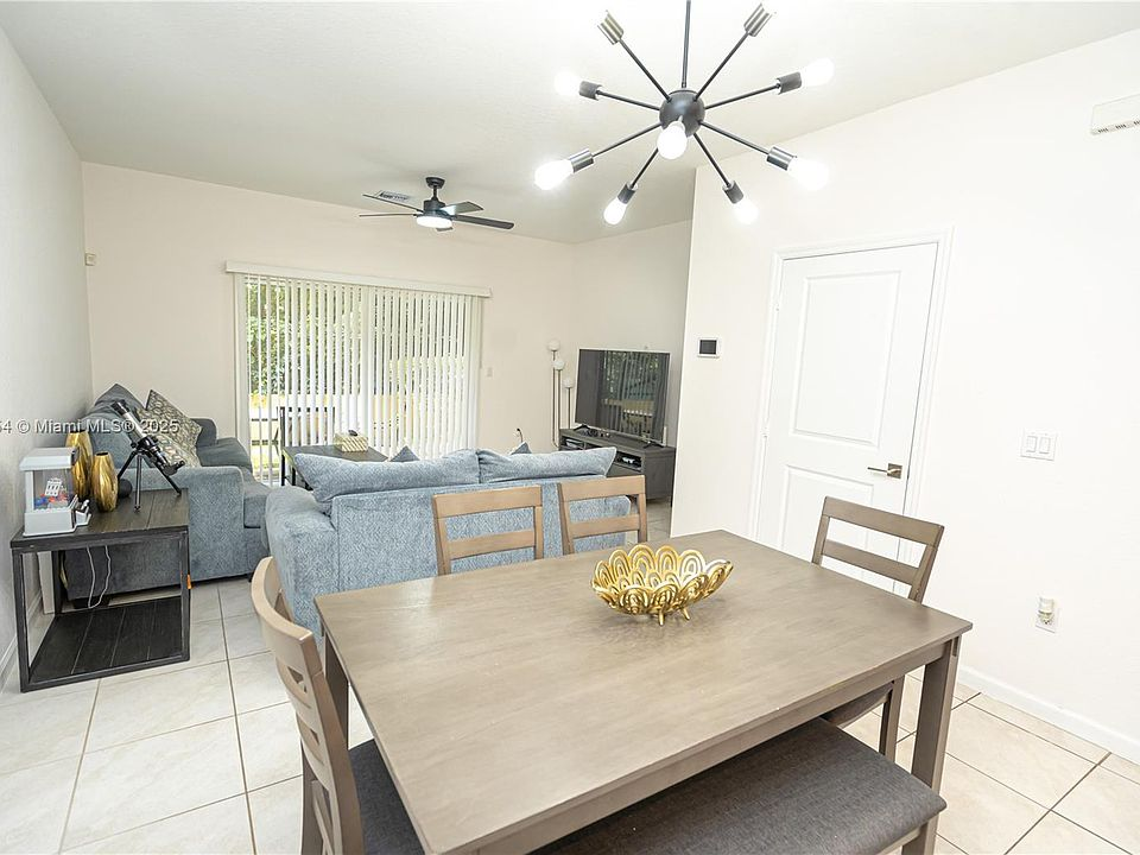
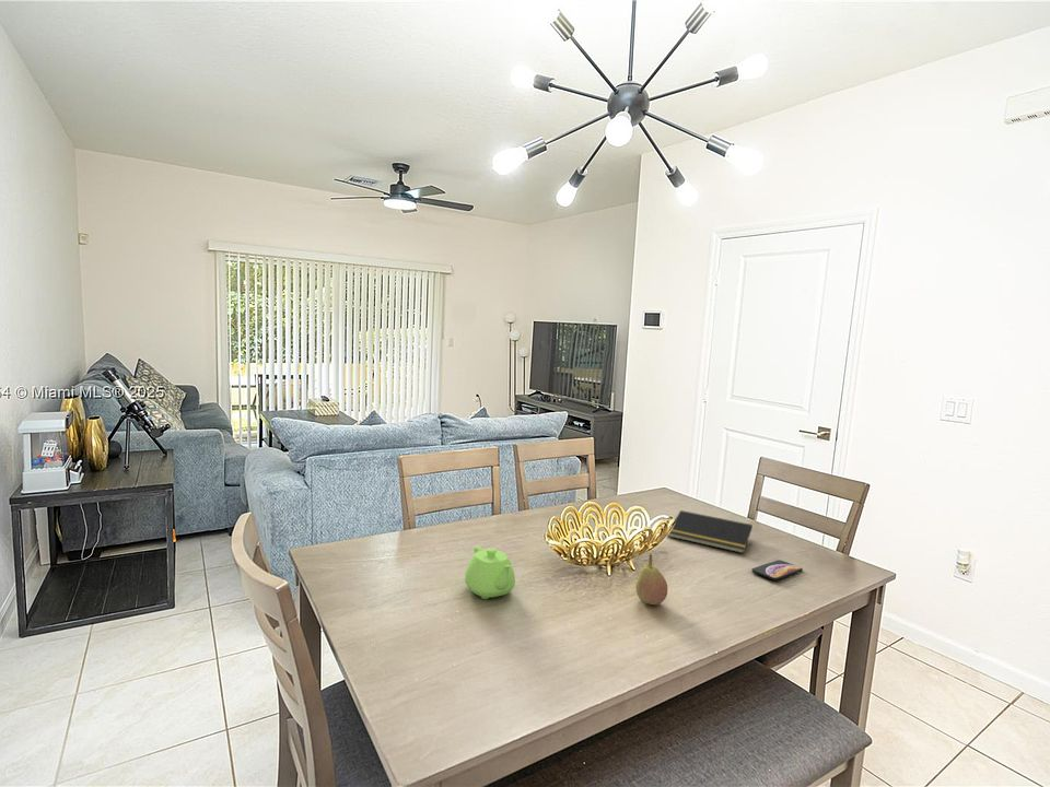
+ fruit (652, 578)
+ teapot (491, 571)
+ smartphone (777, 569)
+ notepad (710, 530)
